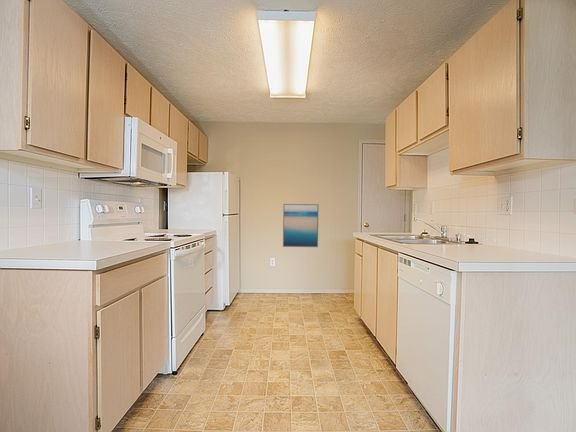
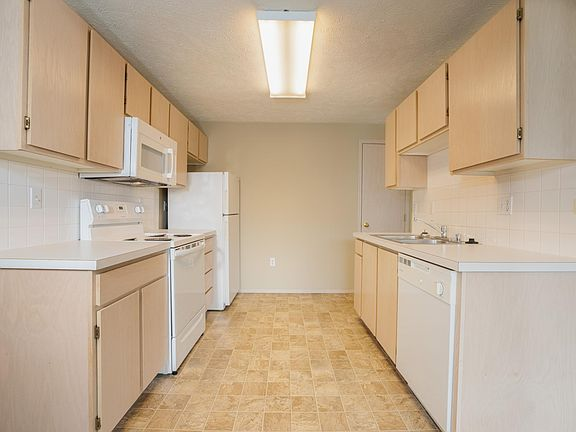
- wall art (300, 225)
